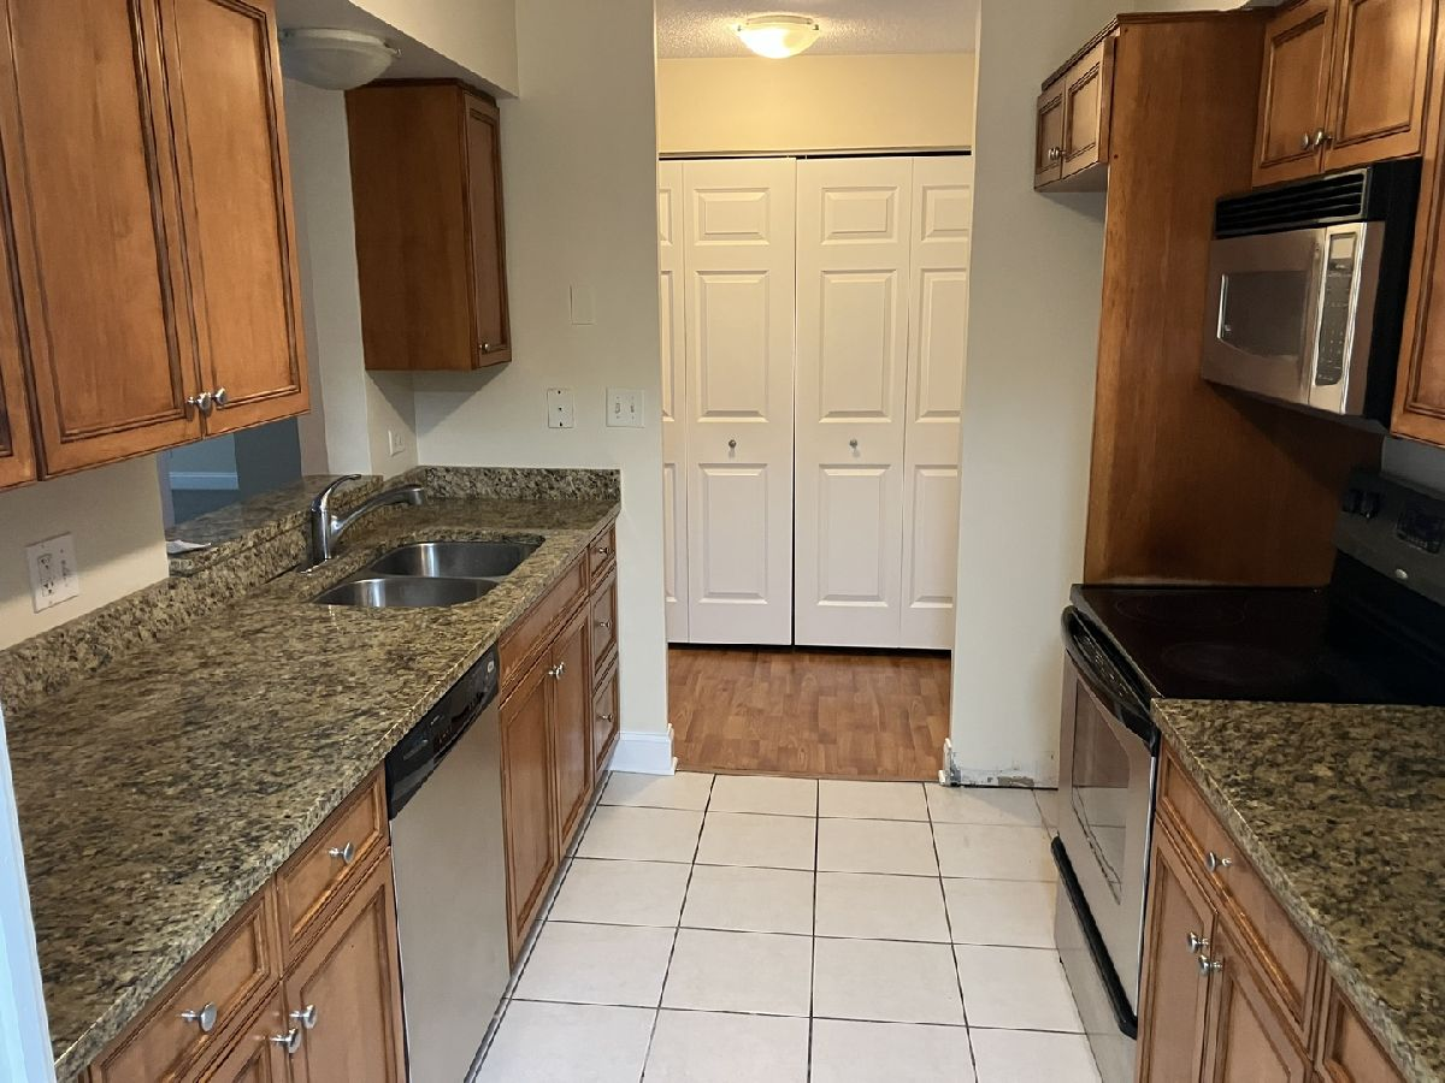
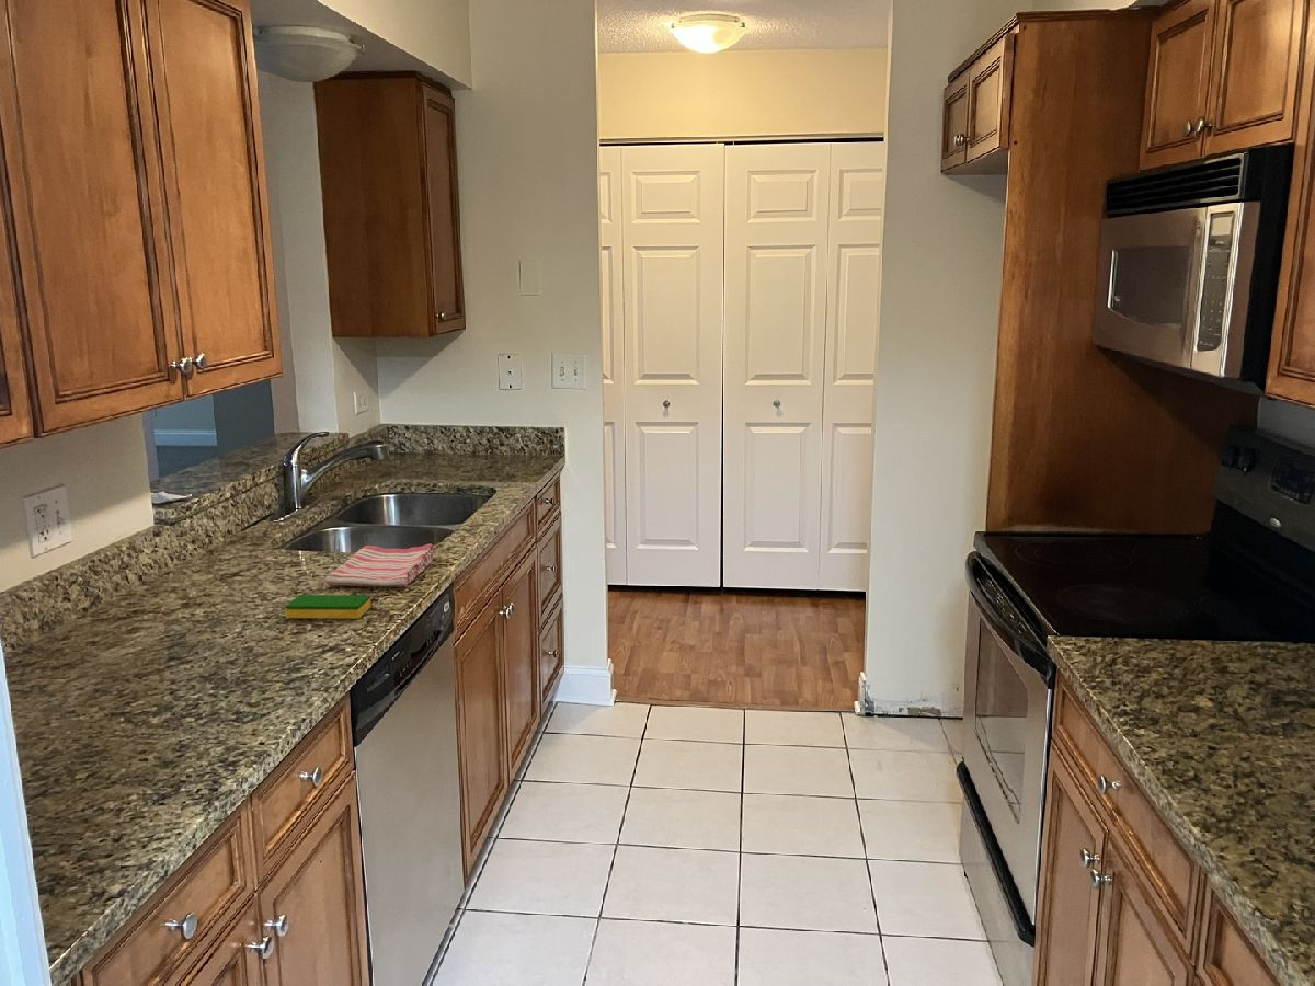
+ dish sponge (328, 606)
+ dish towel (381, 563)
